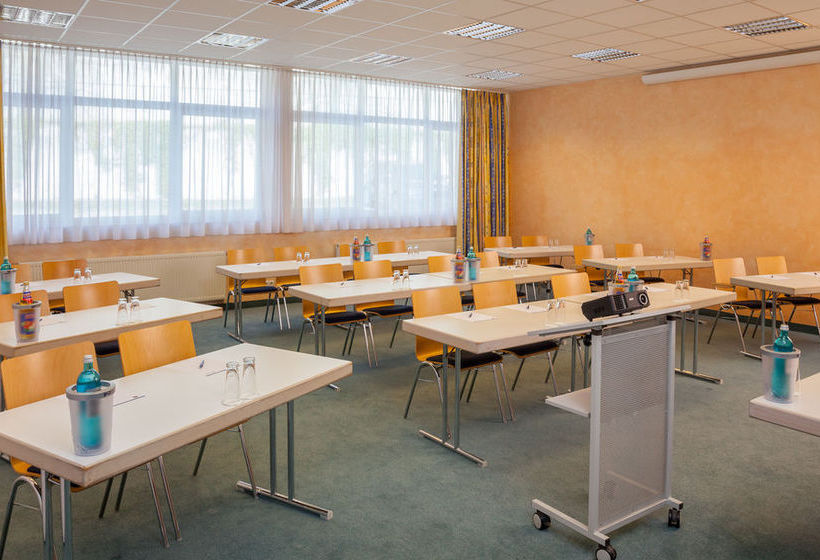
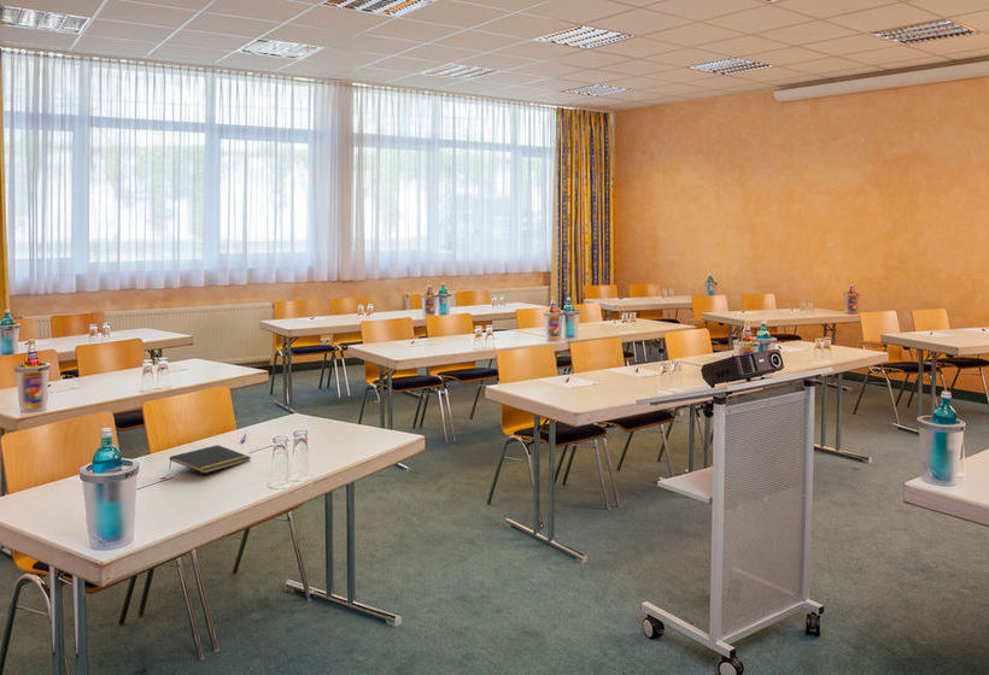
+ notepad (211, 458)
